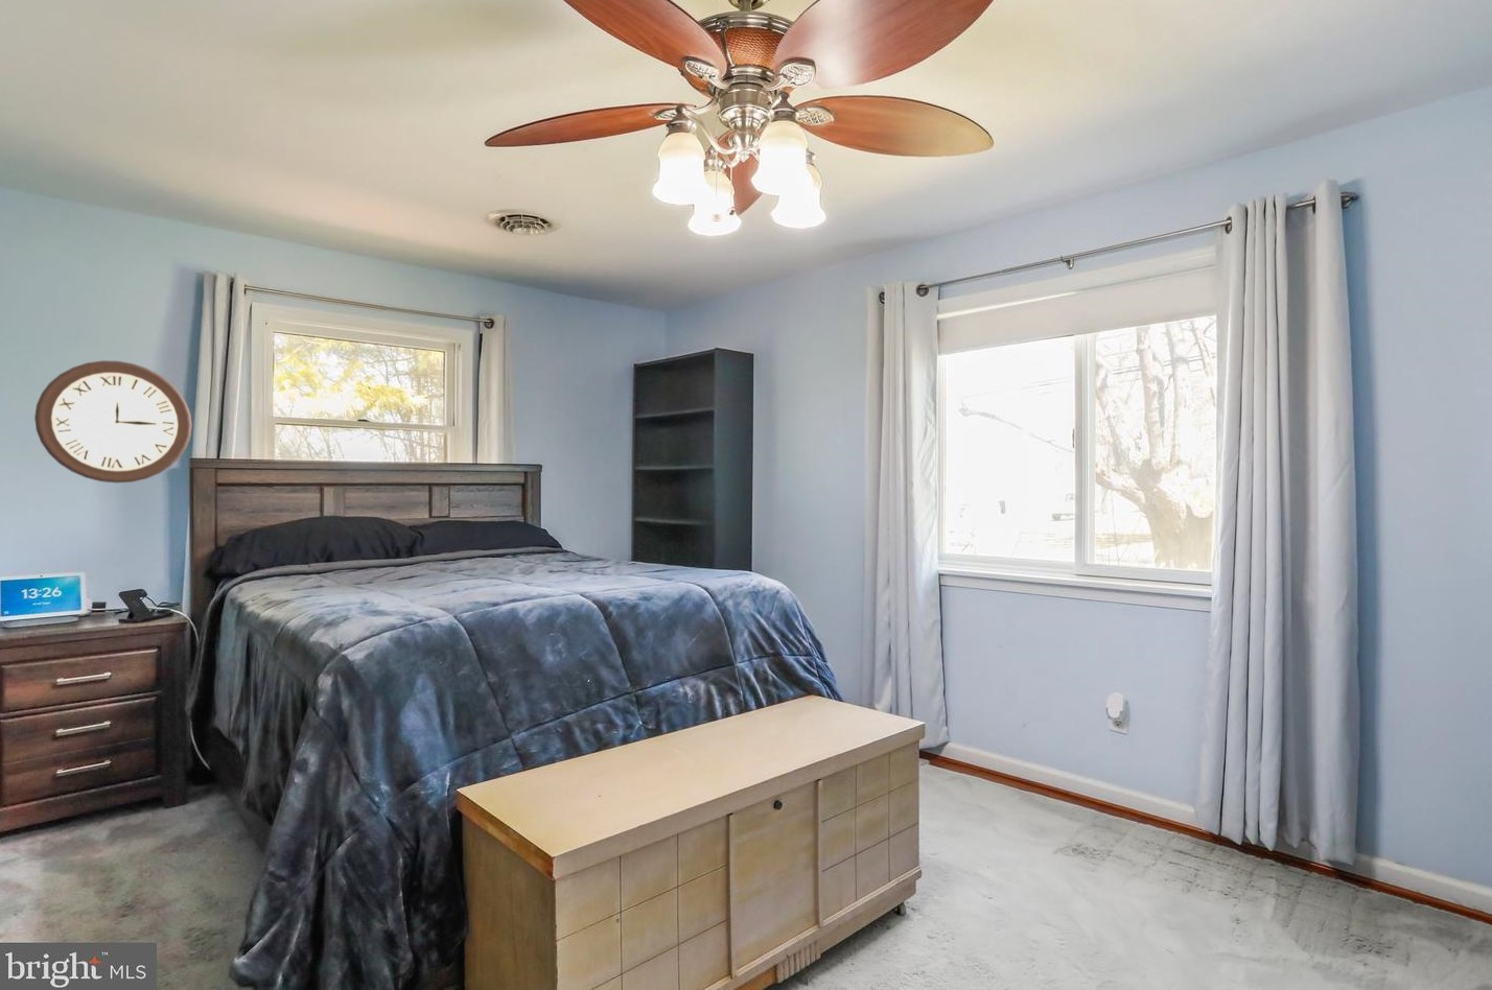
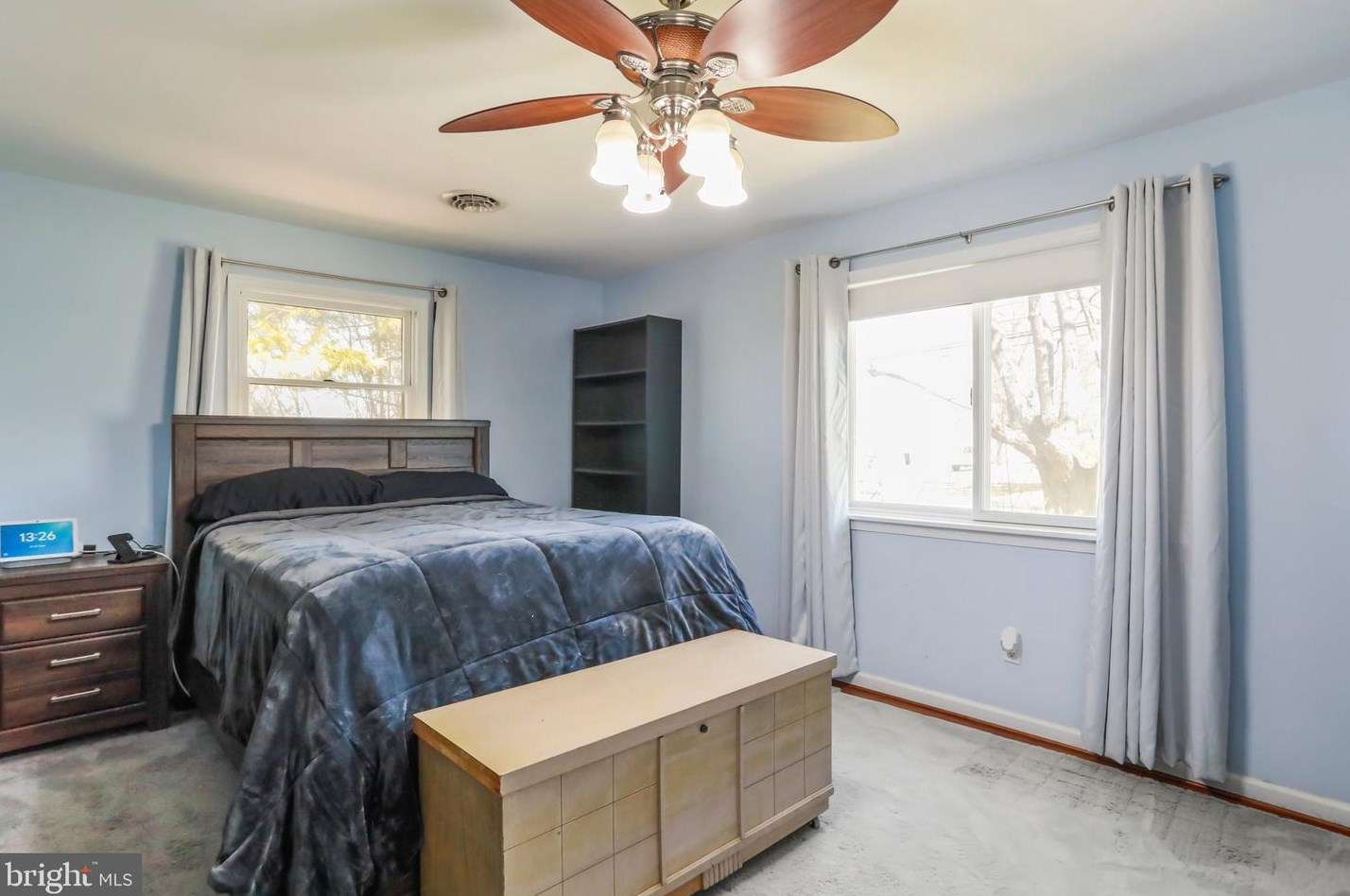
- wall clock (117, 422)
